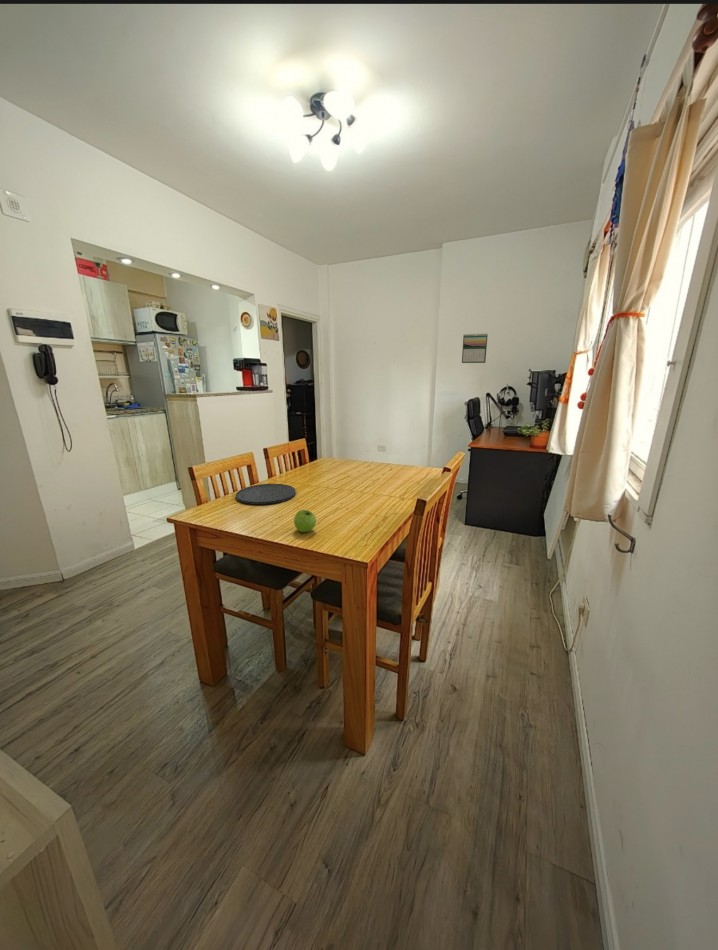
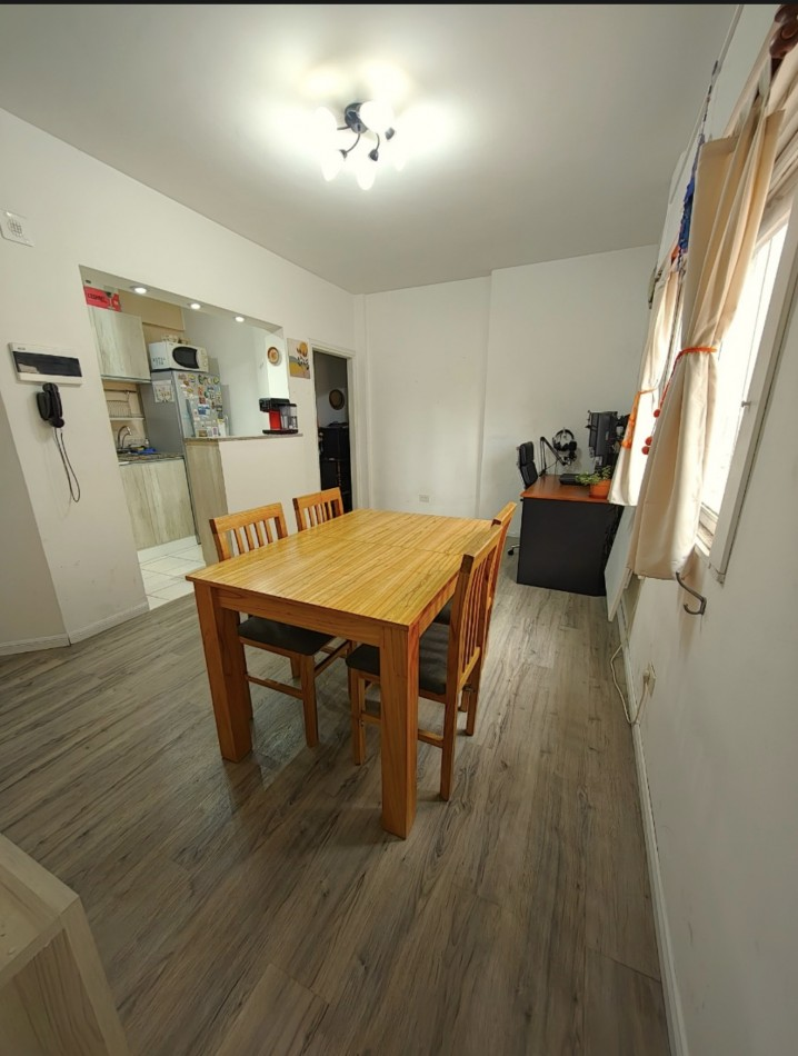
- calendar (474, 348)
- plate (266, 493)
- fruit (305, 521)
